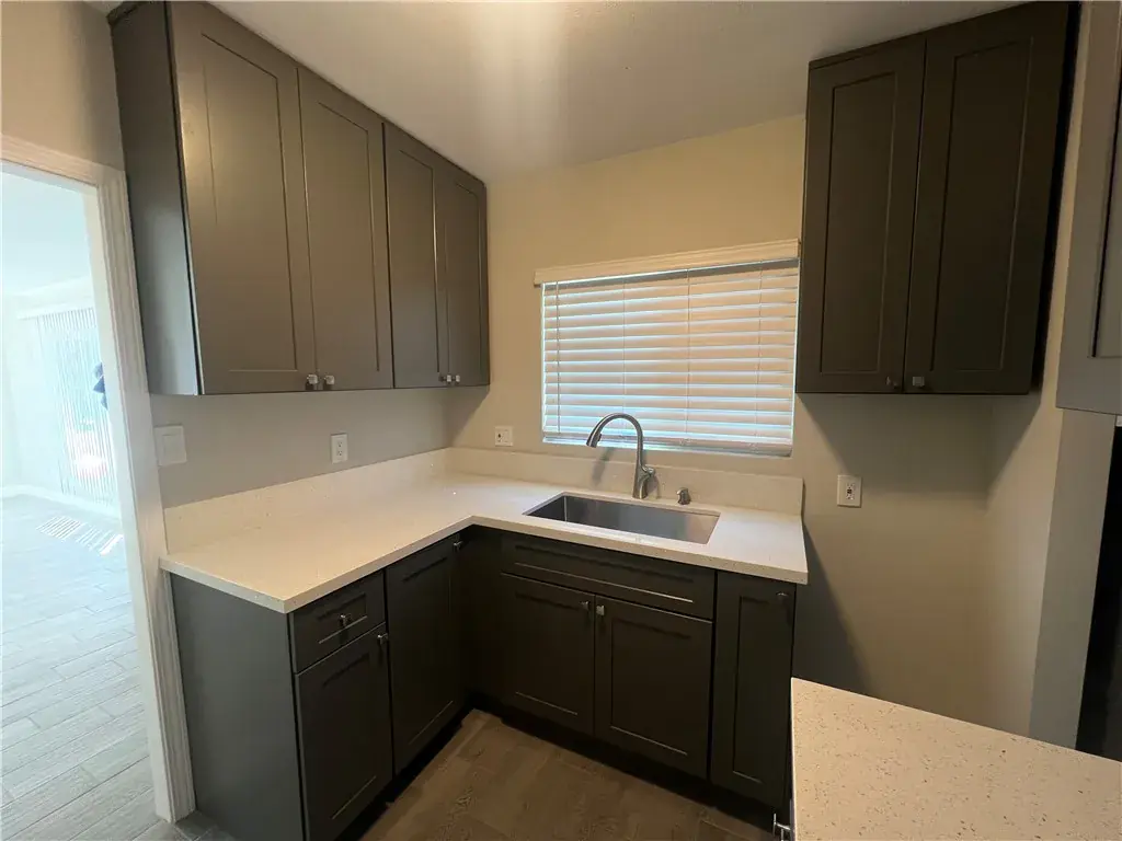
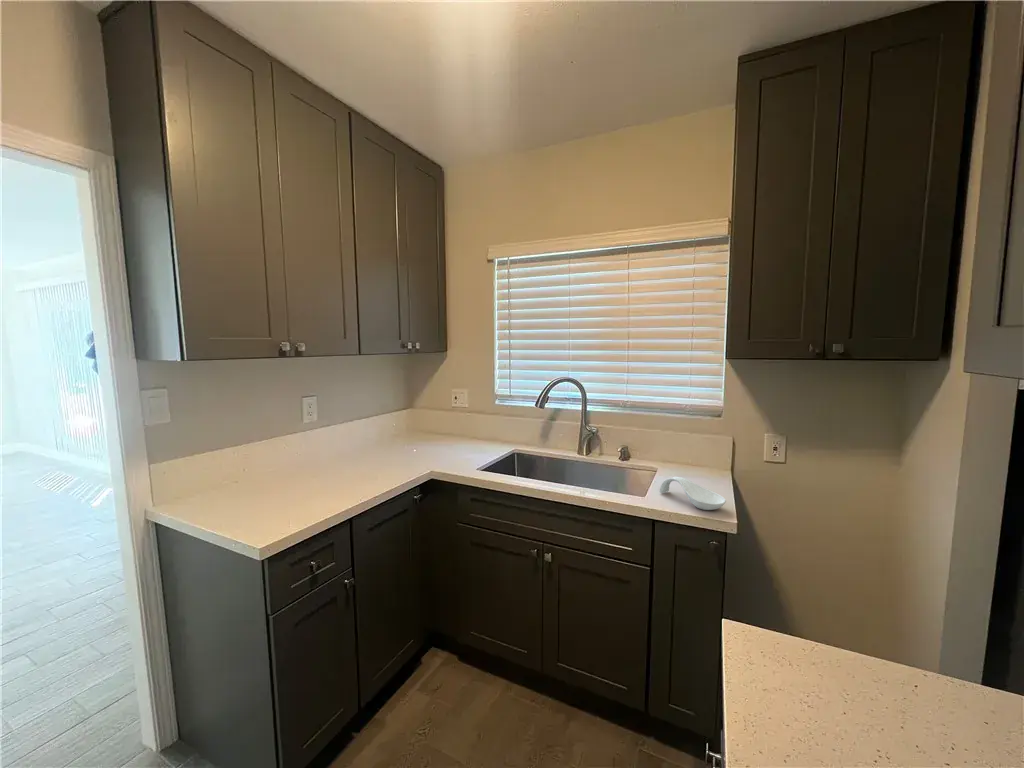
+ spoon rest (690, 492)
